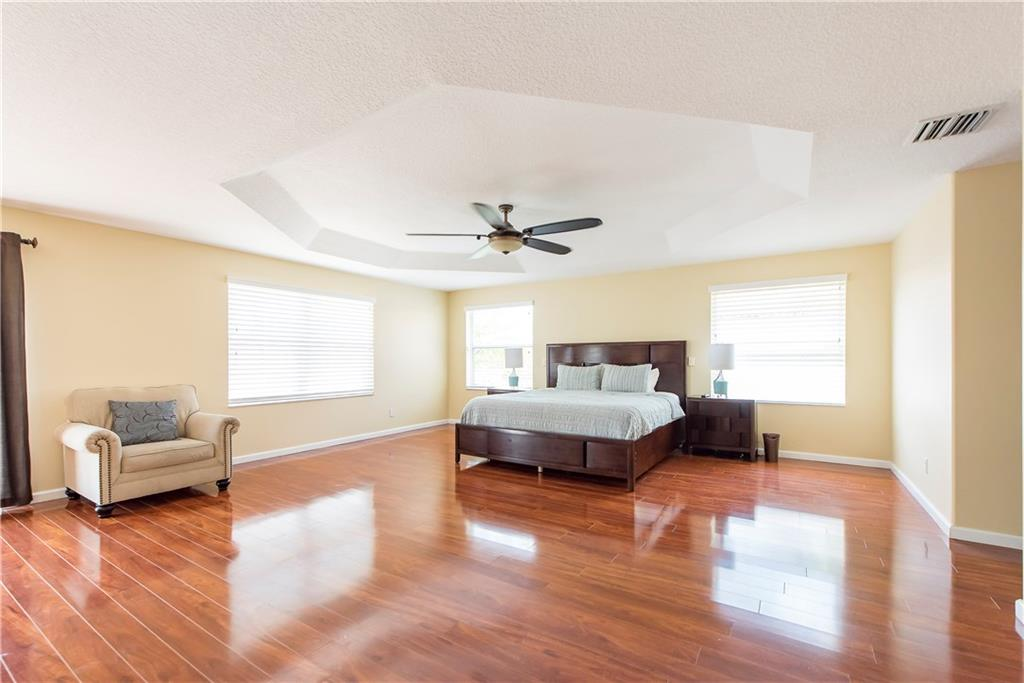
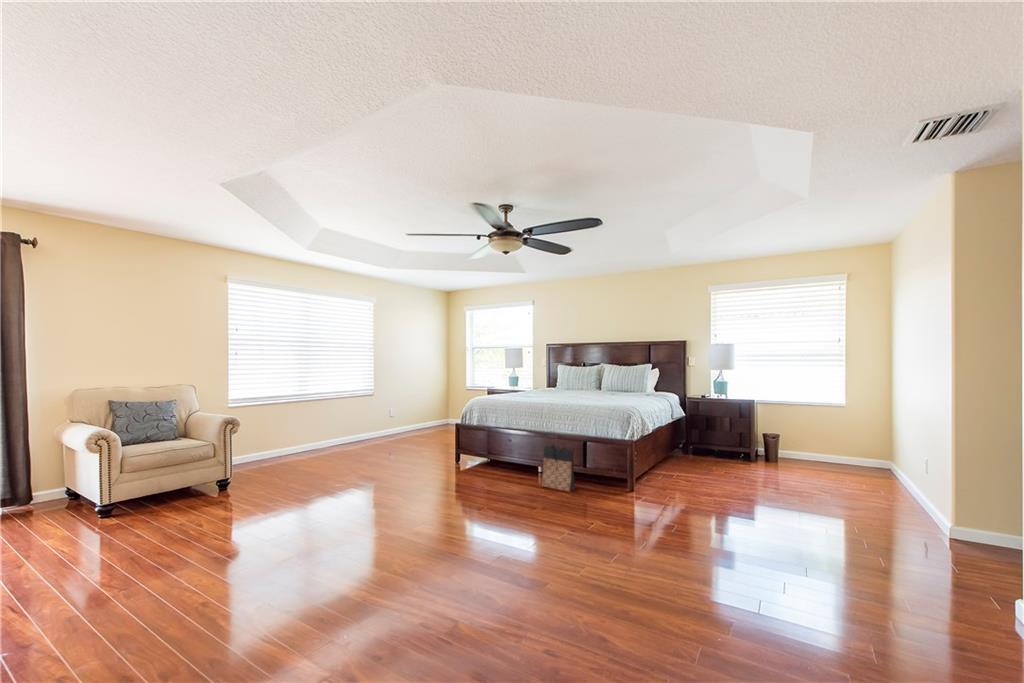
+ bag (558, 465)
